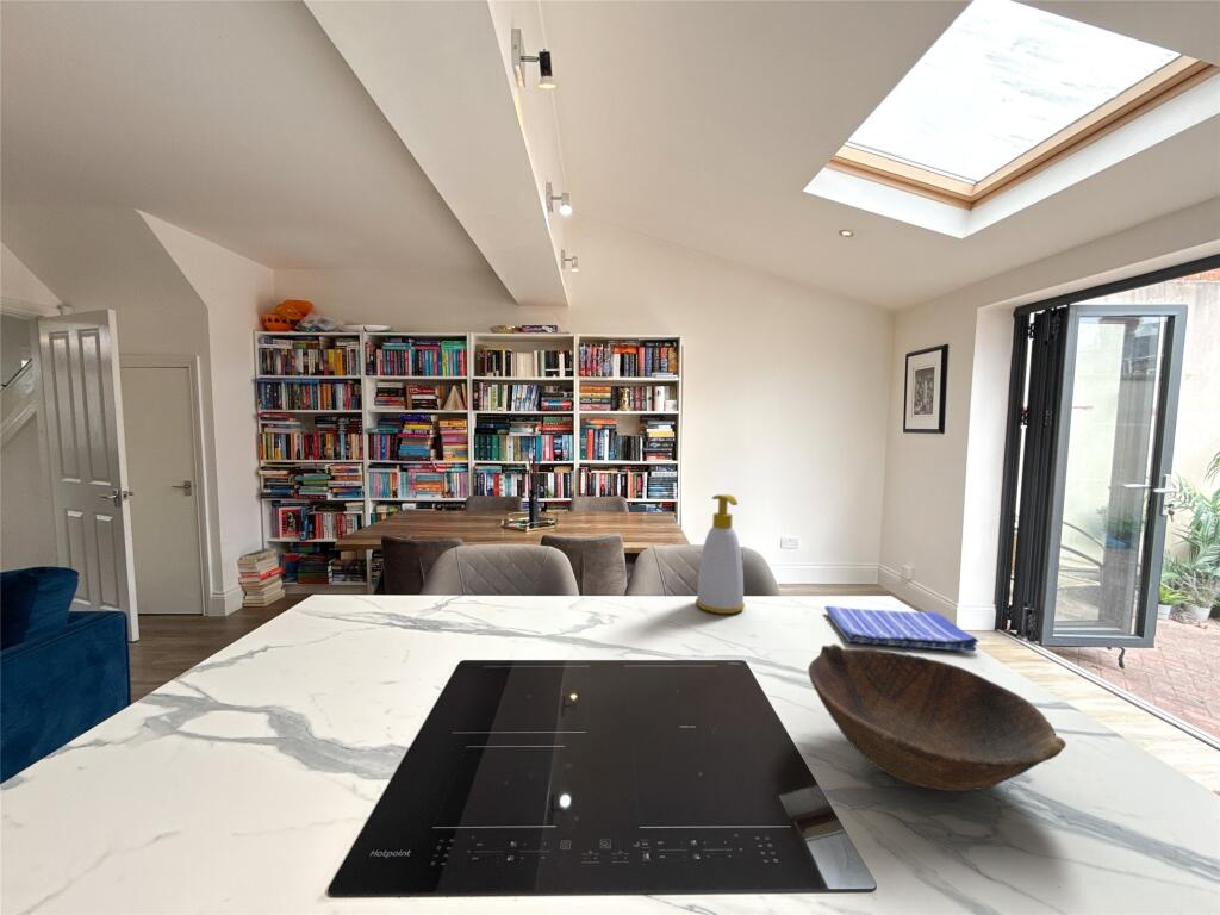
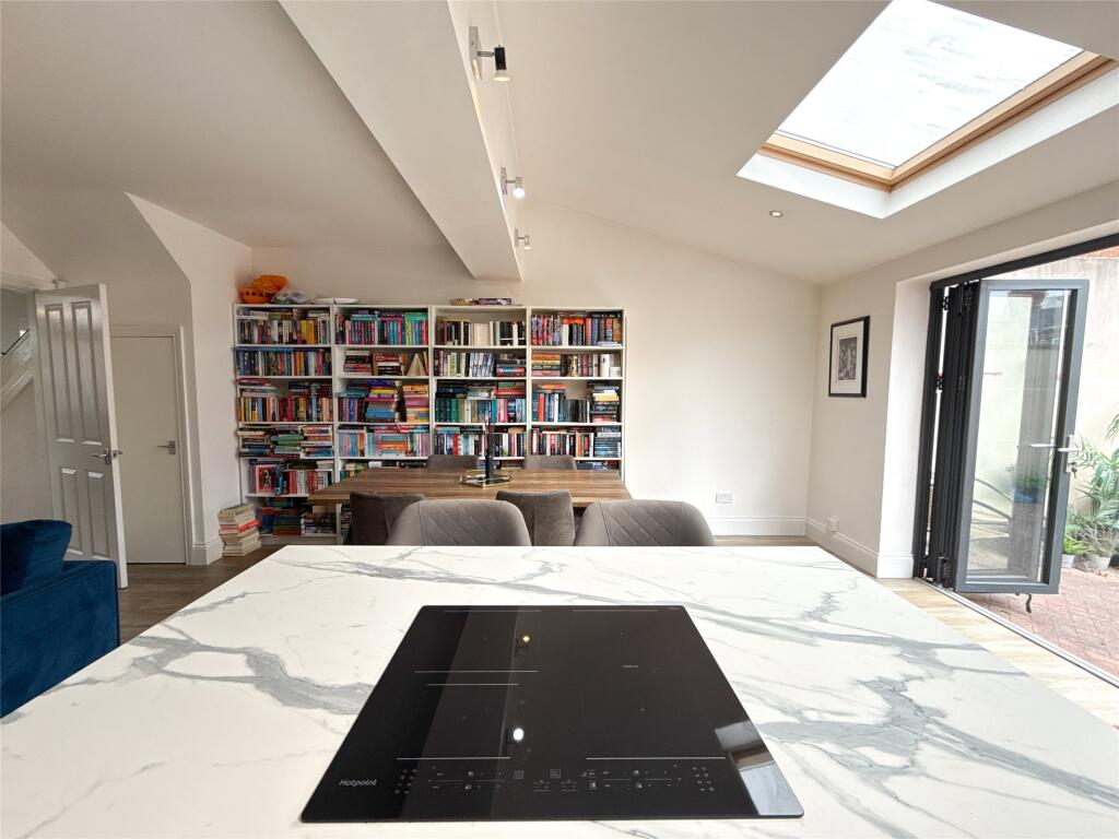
- dish towel (895, 623)
- bowl (916, 724)
- soap bottle (721, 550)
